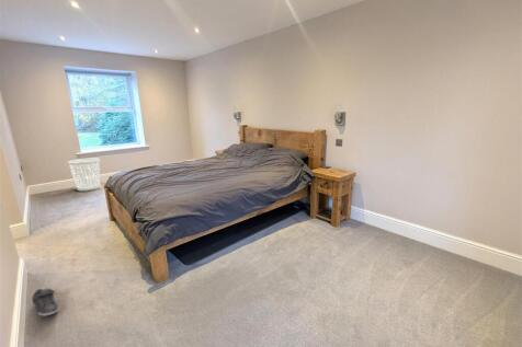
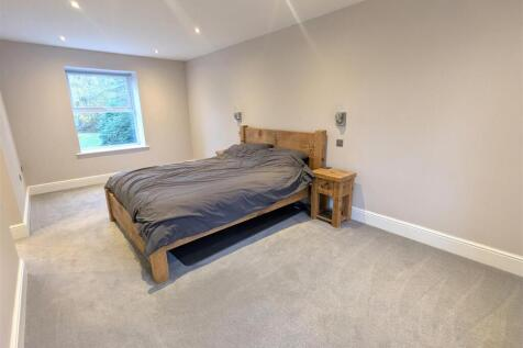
- shoe (44, 301)
- waste basket (87, 174)
